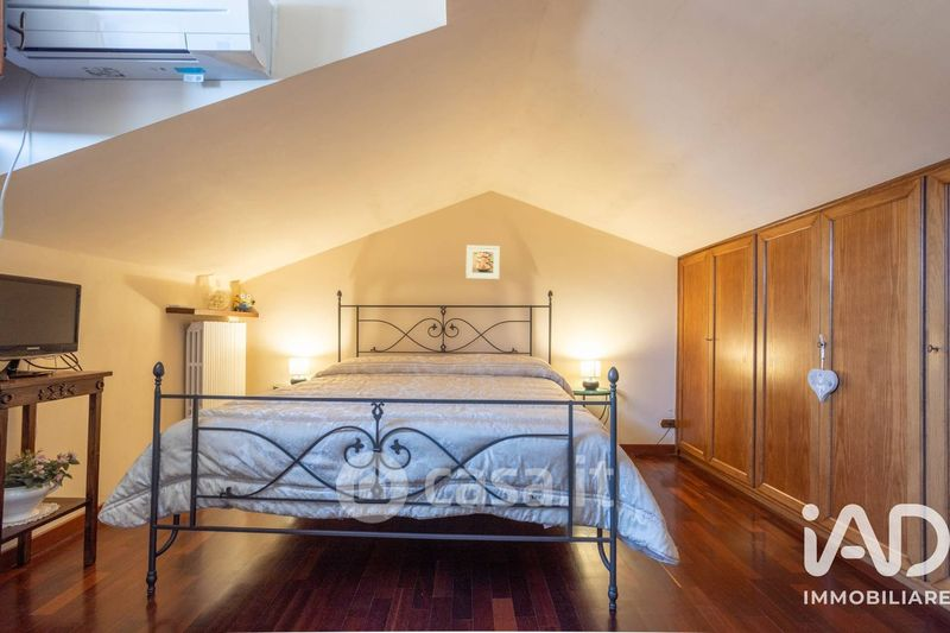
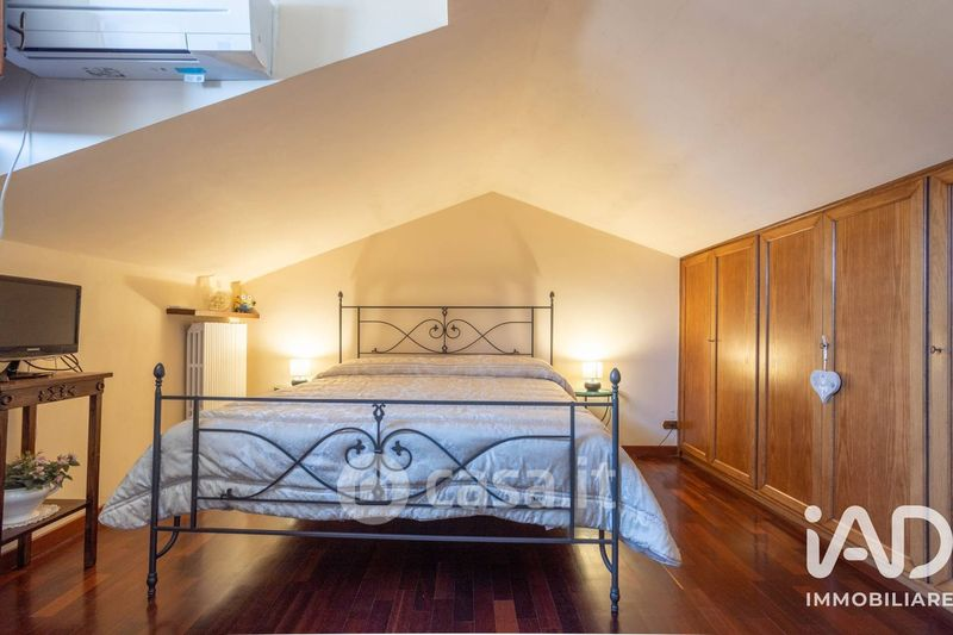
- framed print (482, 261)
